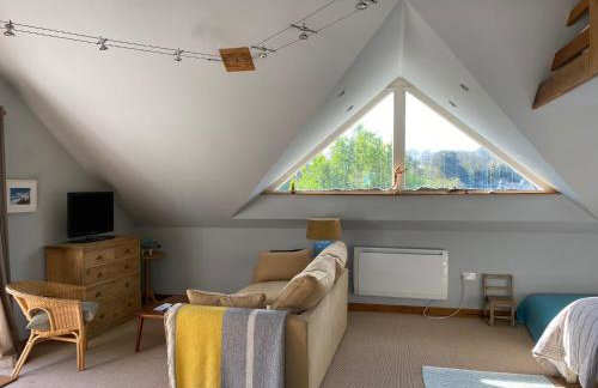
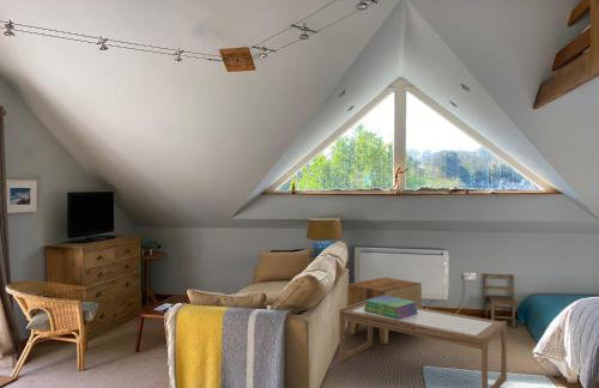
+ side table (380, 296)
+ coffee table (418, 335)
+ stack of books (391, 304)
